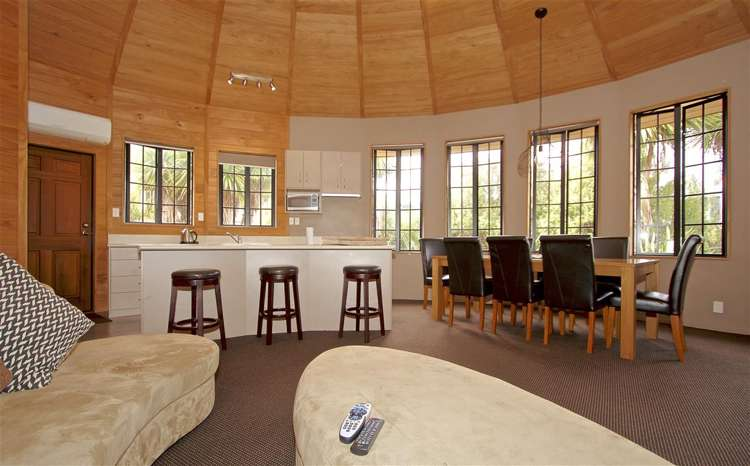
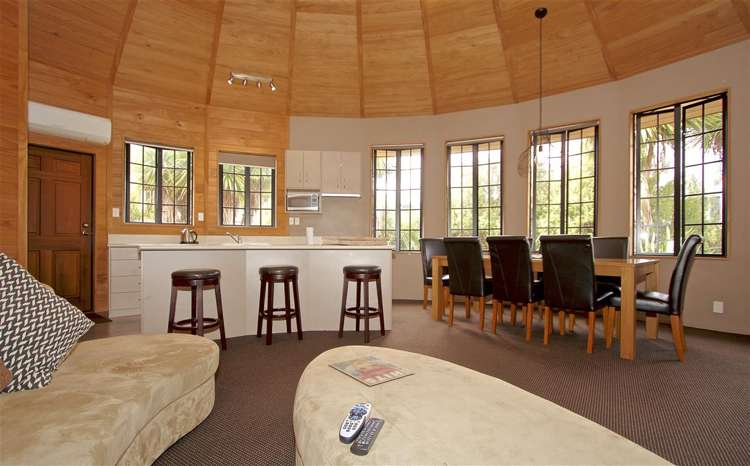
+ magazine (370, 368)
